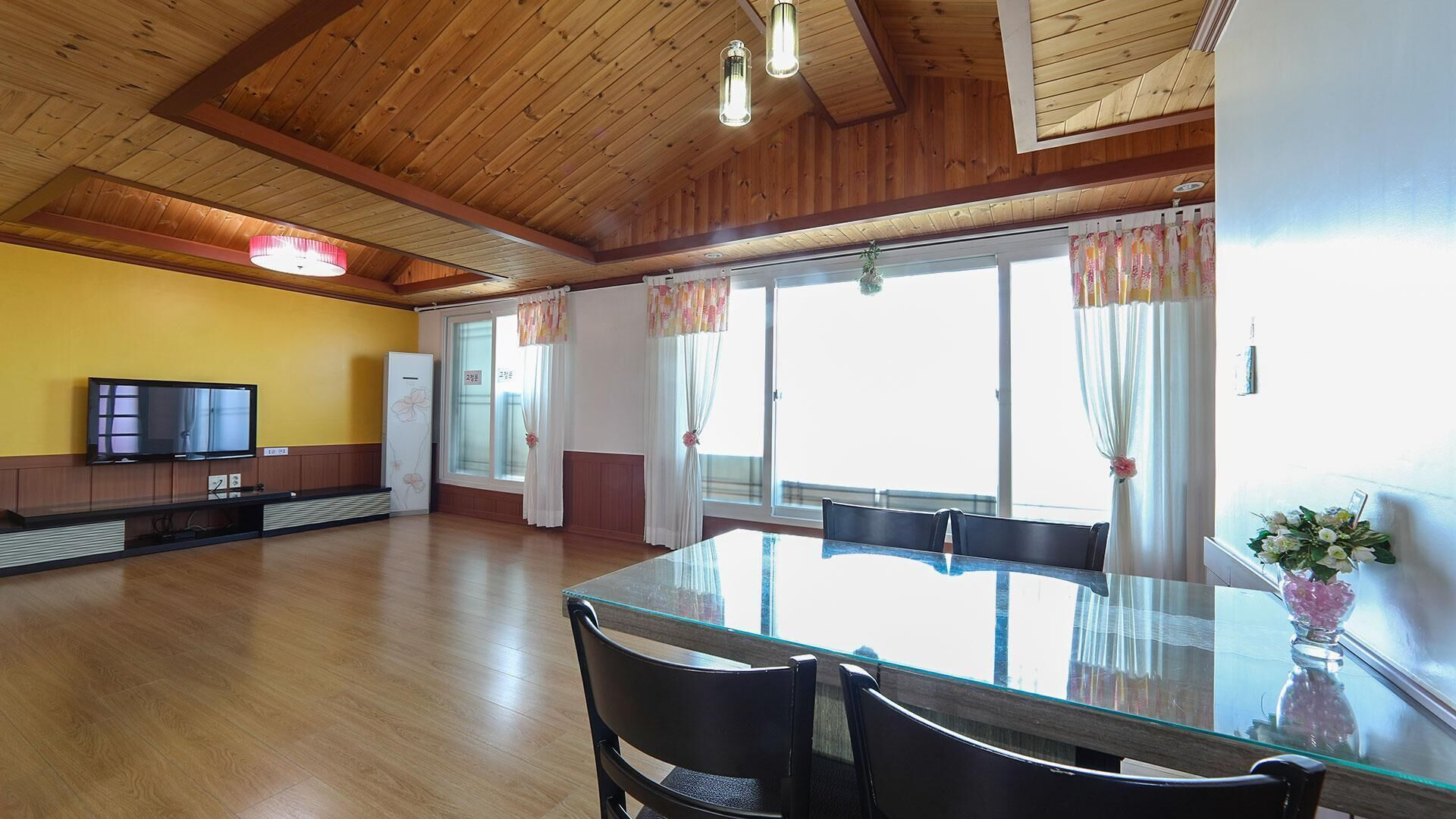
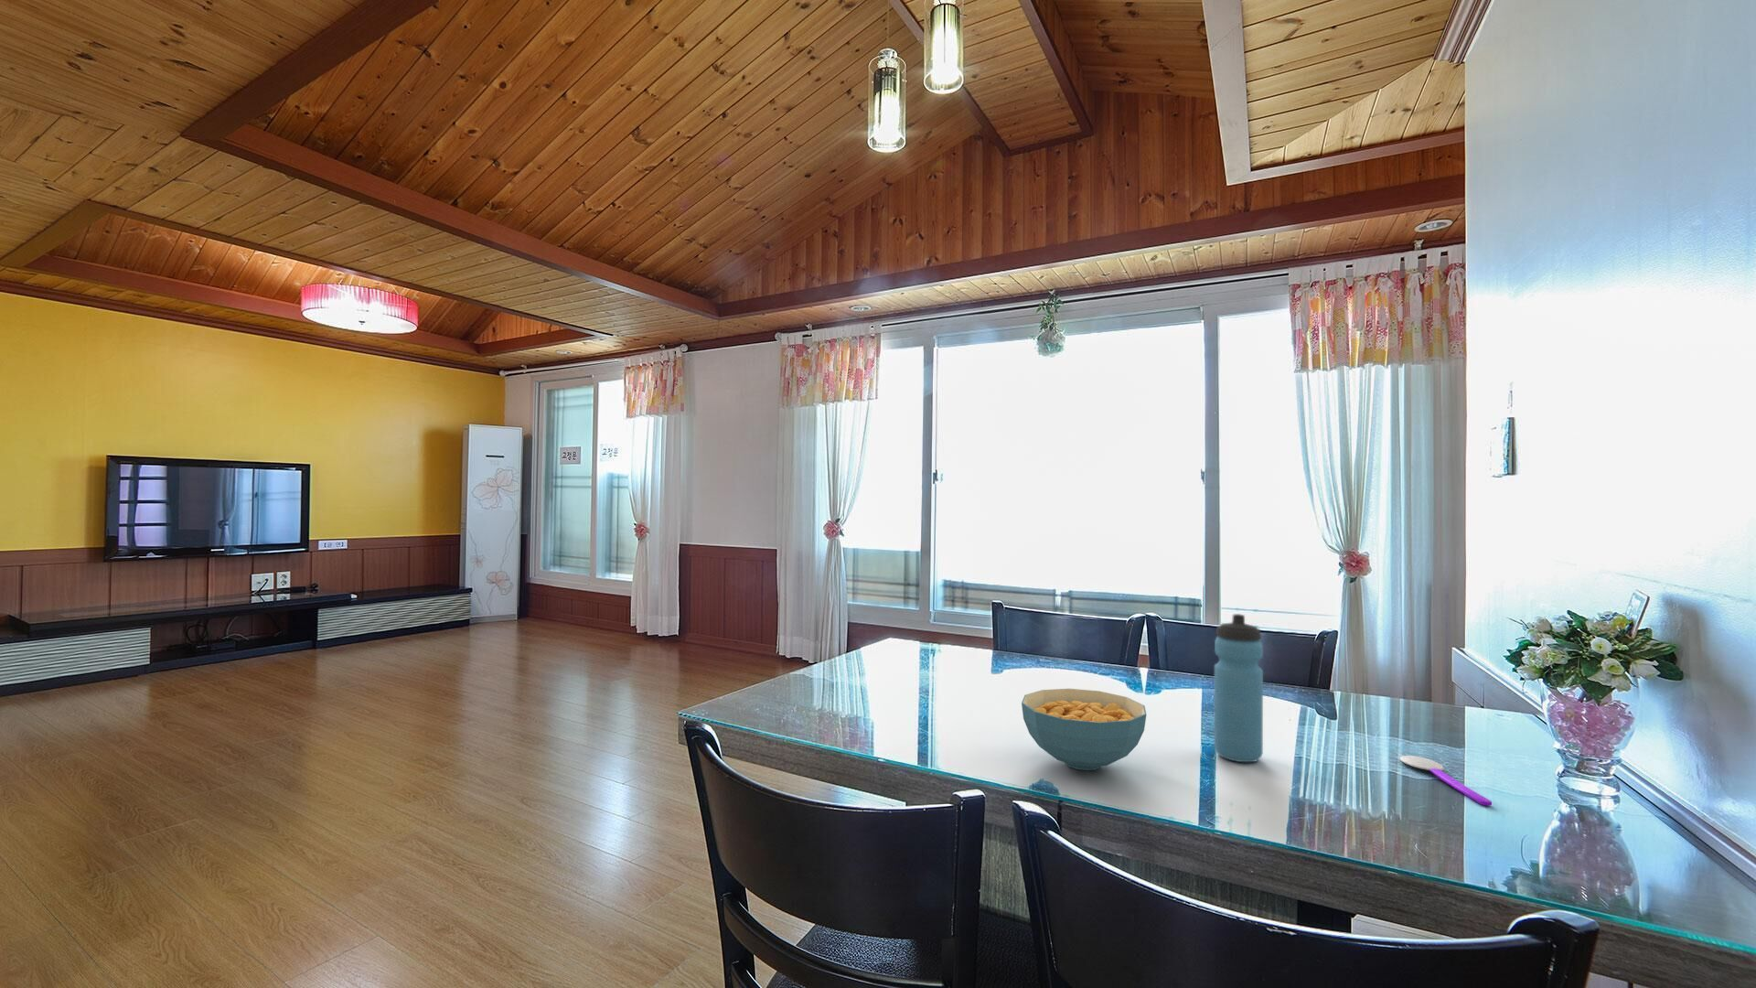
+ spoon (1444, 776)
+ cereal bowl (1082, 733)
+ water bottle (1237, 685)
